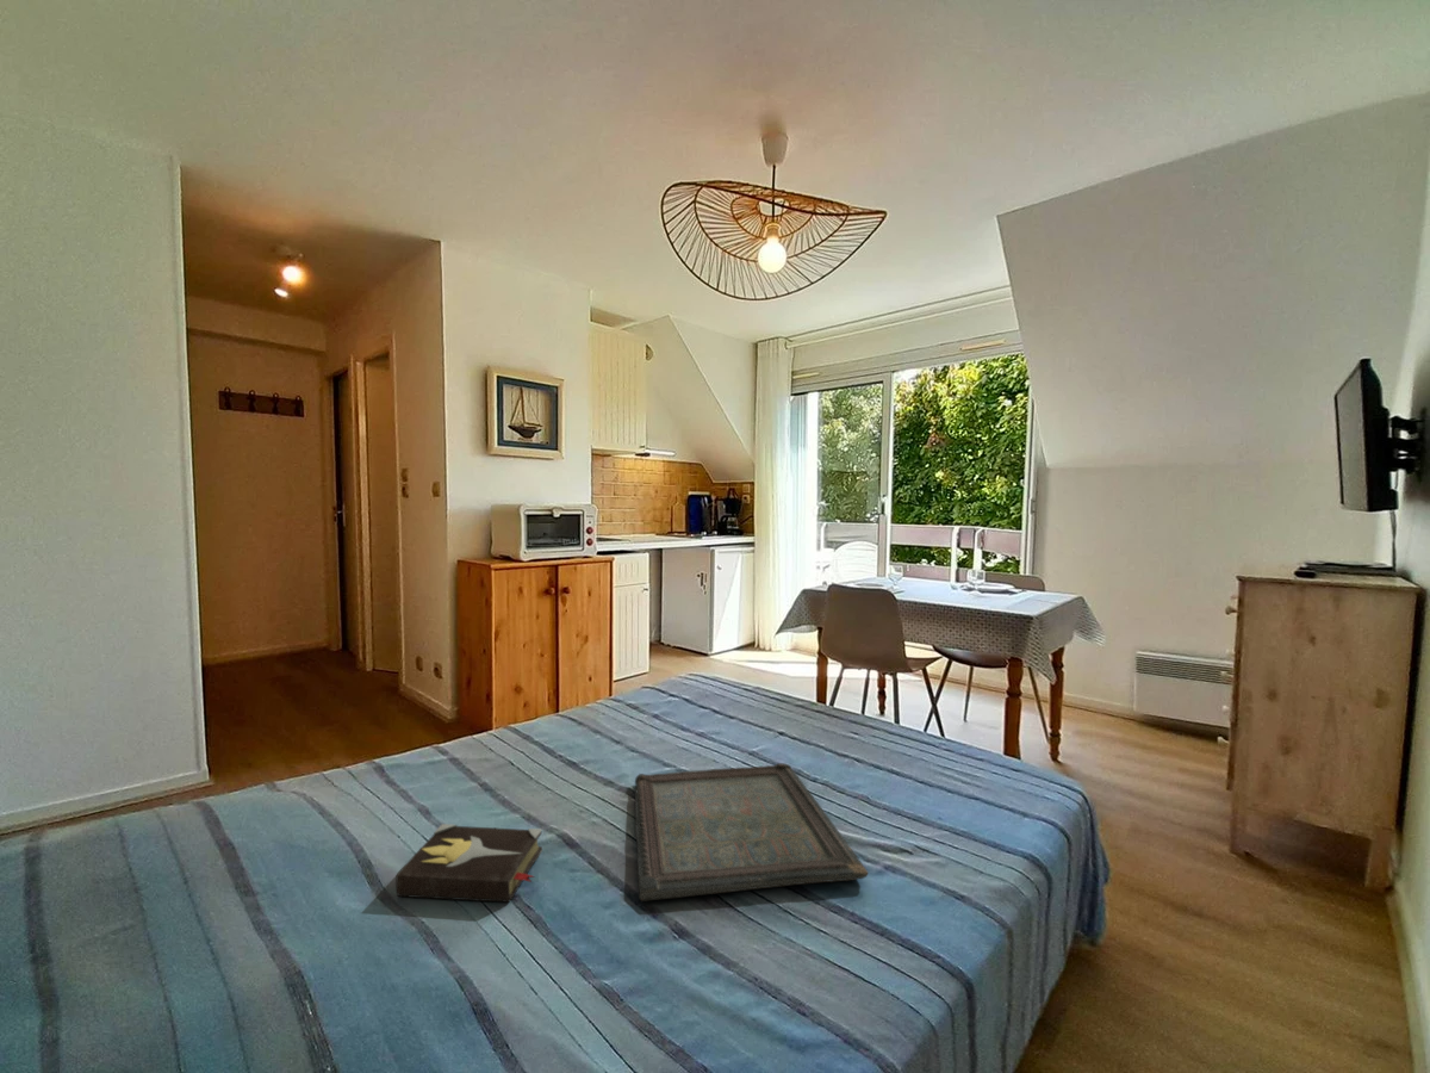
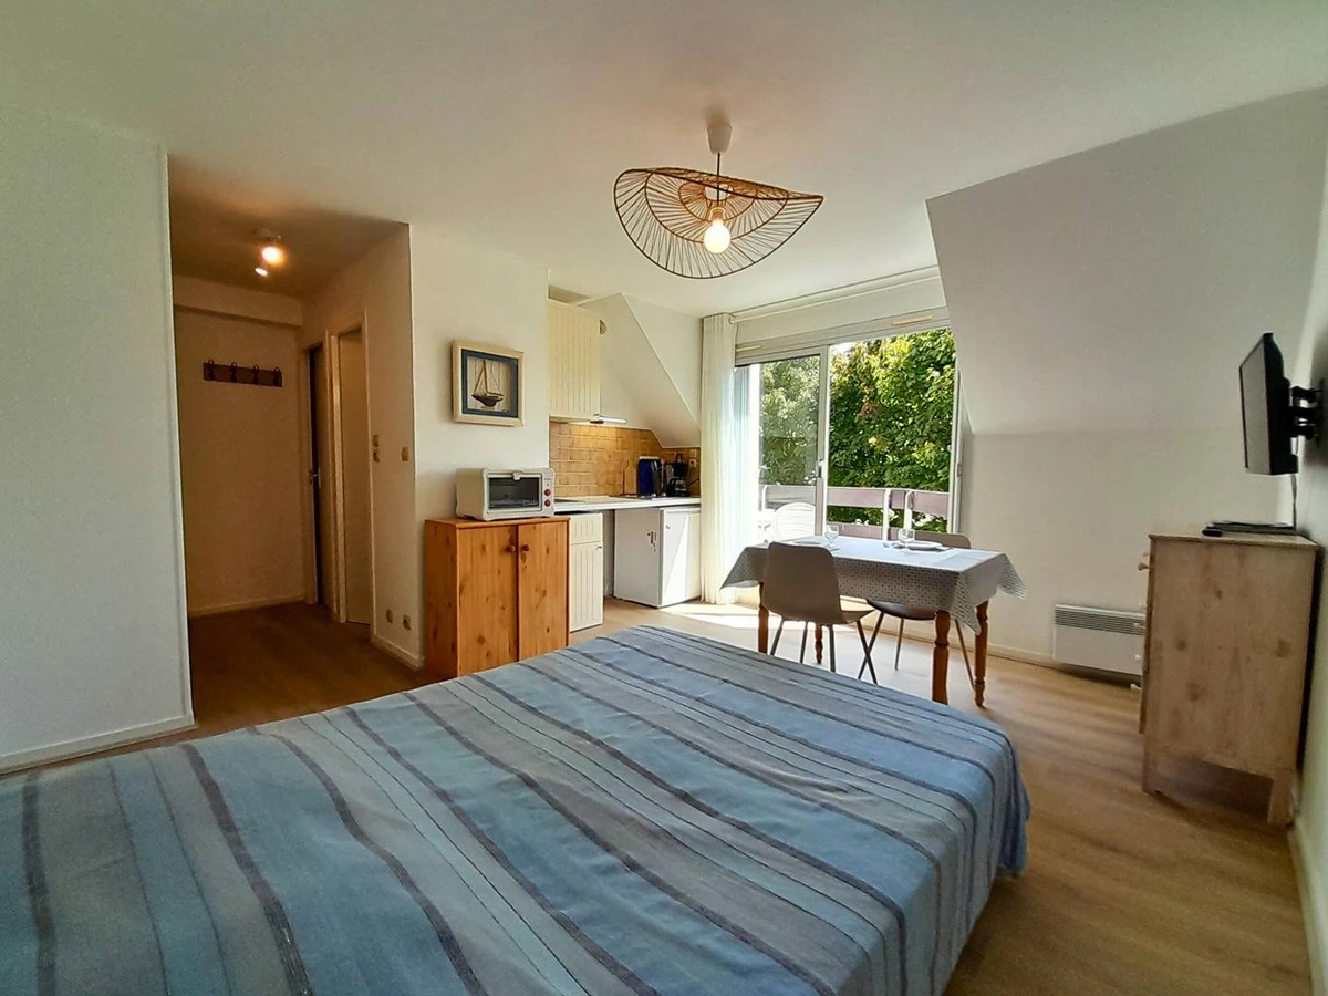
- serving tray (733, 818)
- hardback book (473, 860)
